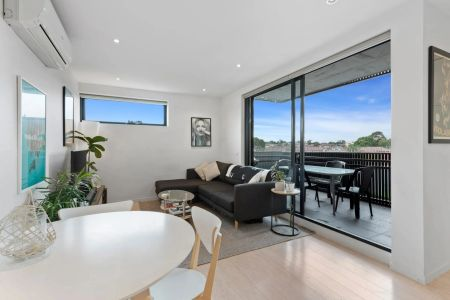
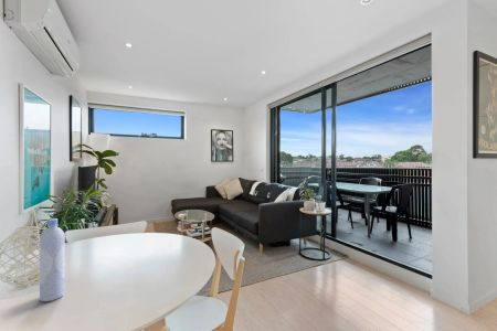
+ bottle (52, 257)
